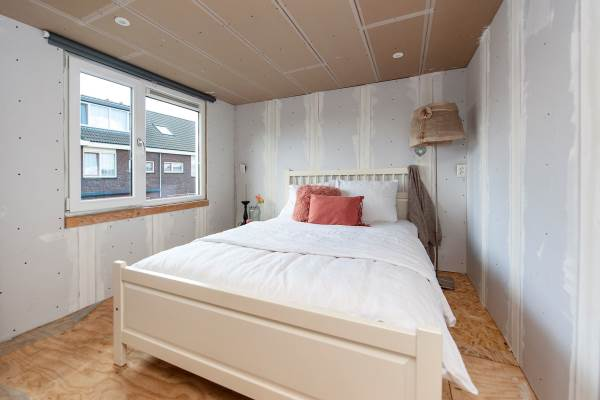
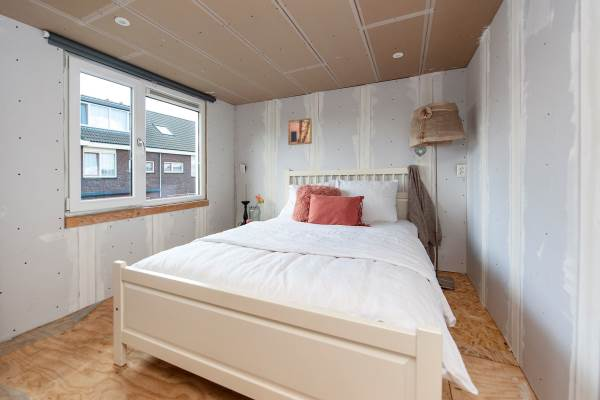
+ wall art (299, 131)
